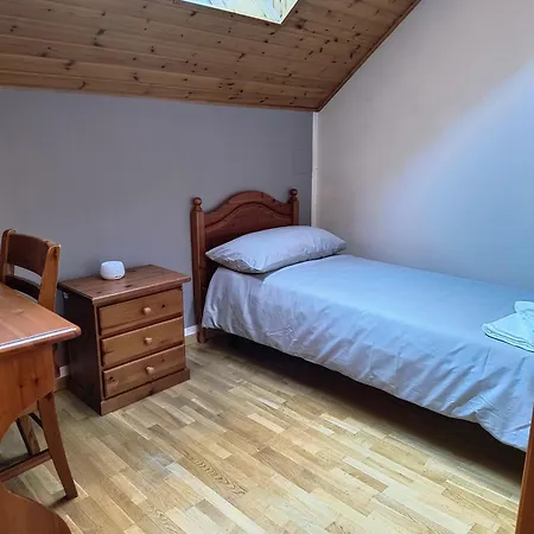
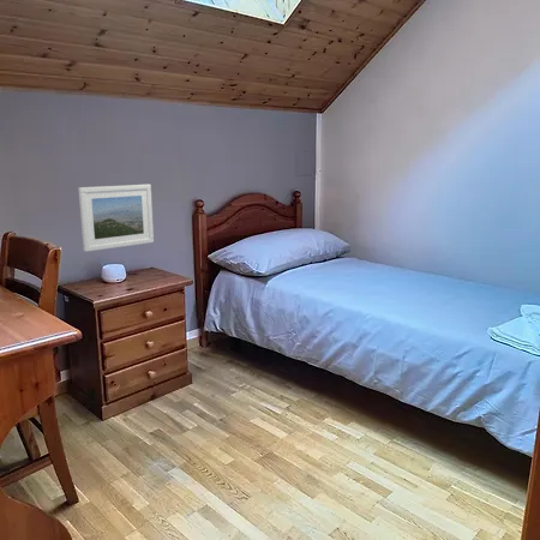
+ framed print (118, 216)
